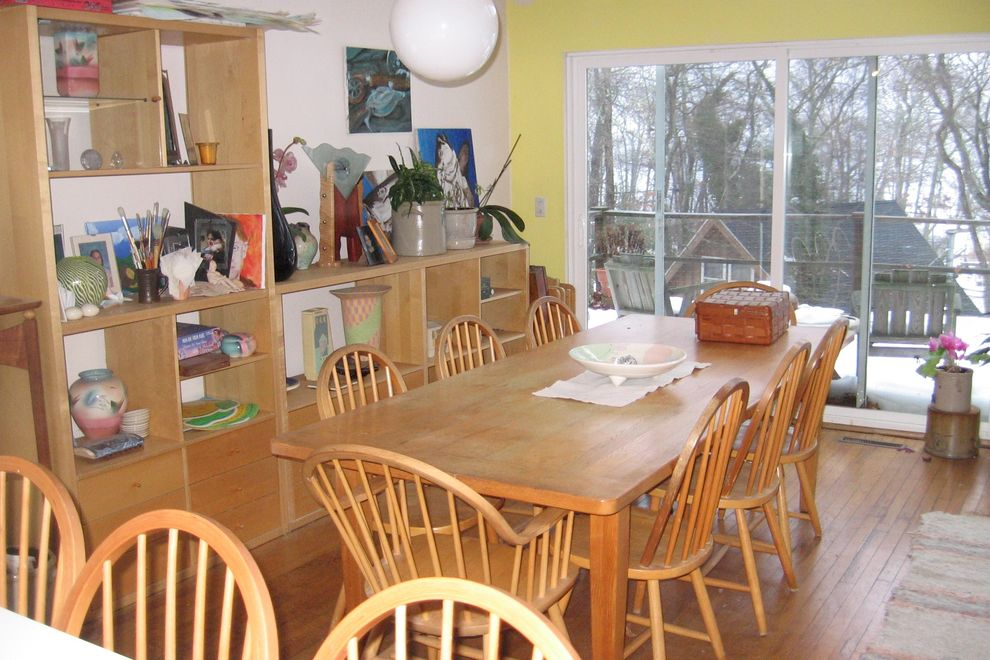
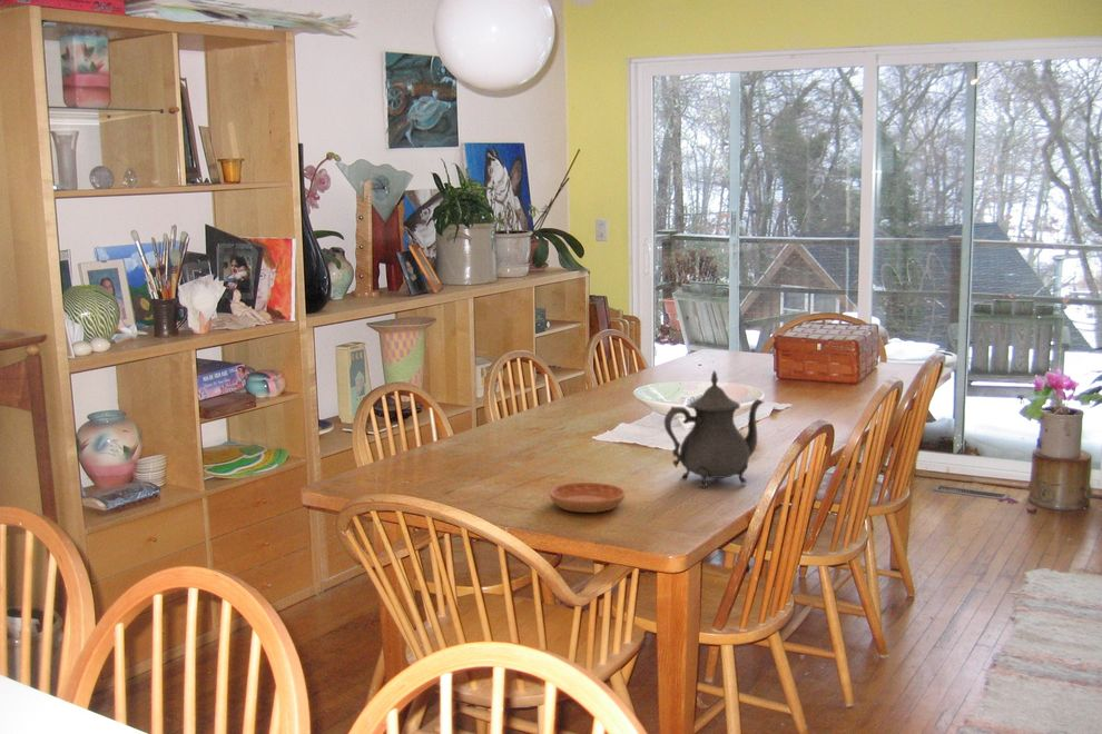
+ saucer (587, 497)
+ teapot (714, 425)
